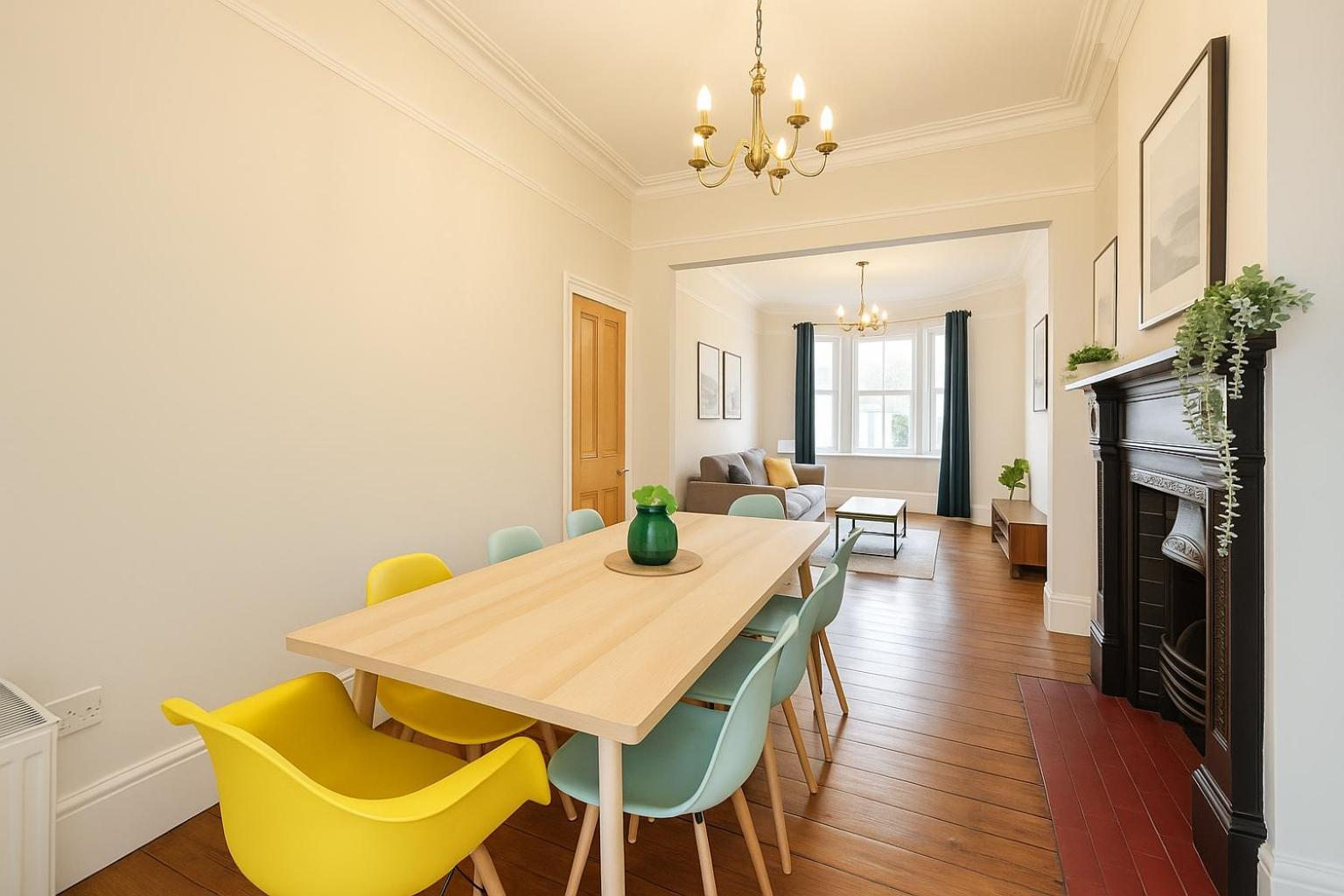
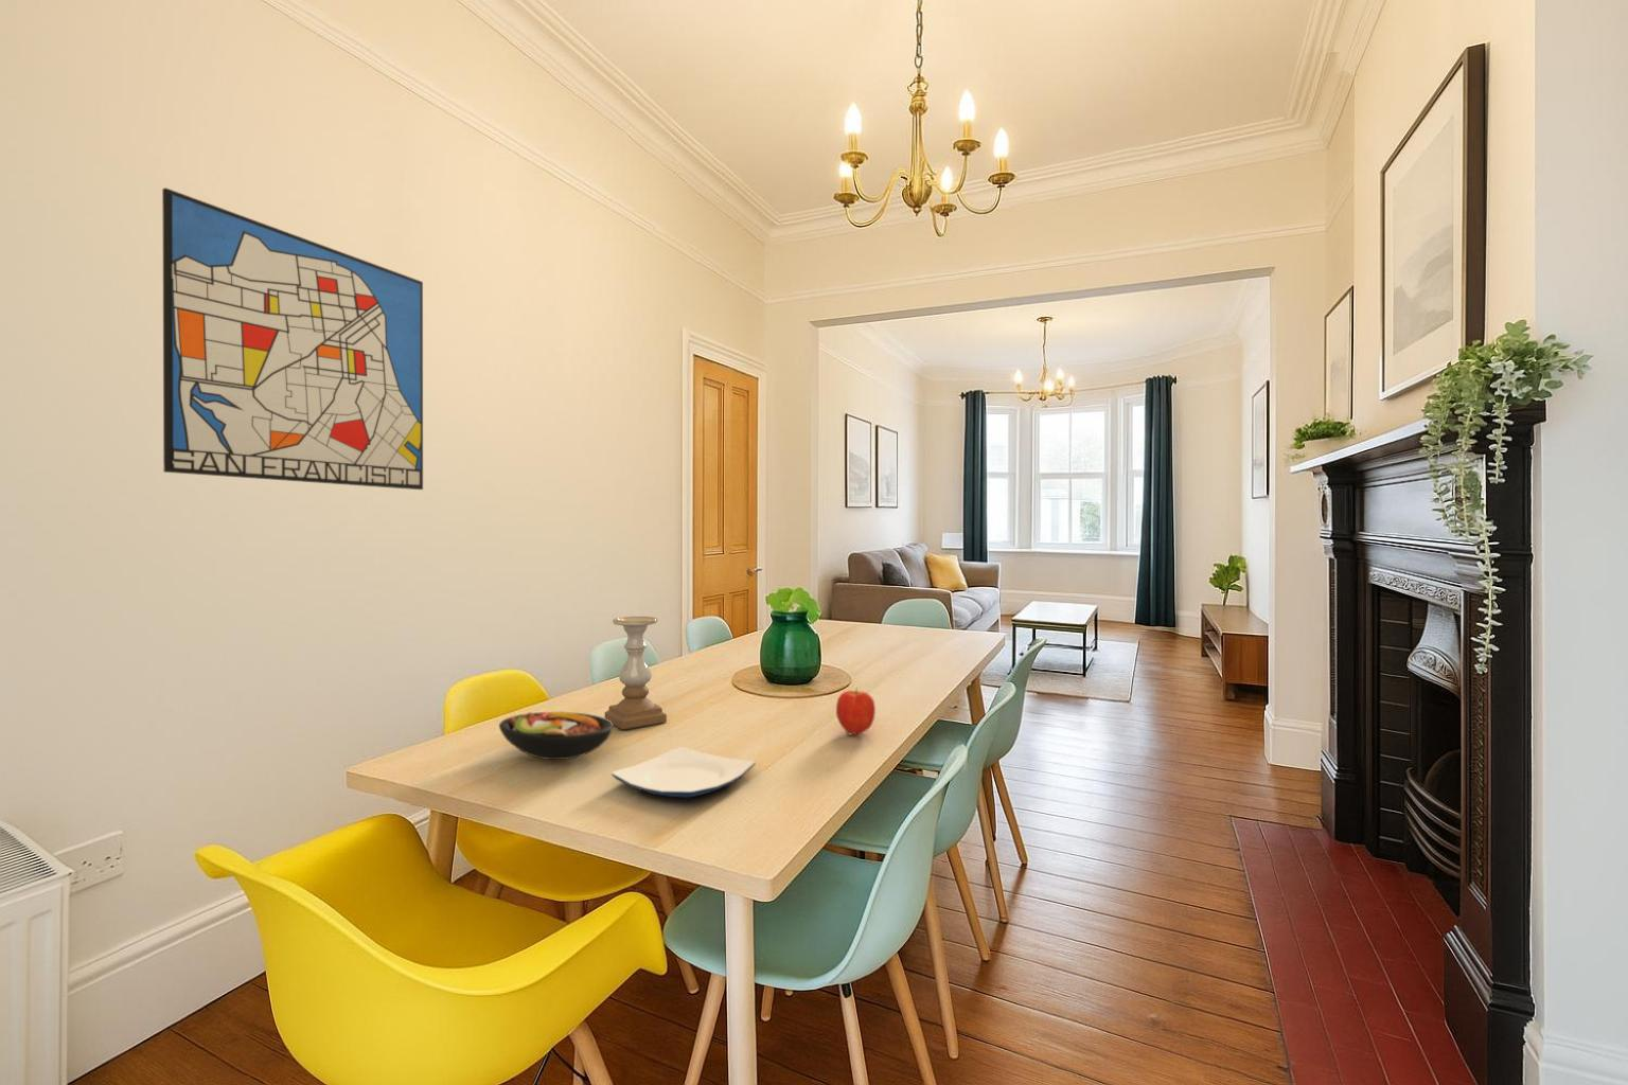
+ wall art (313, 362)
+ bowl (555, 734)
+ plate (684, 774)
+ apple (854, 710)
+ candle holder (635, 670)
